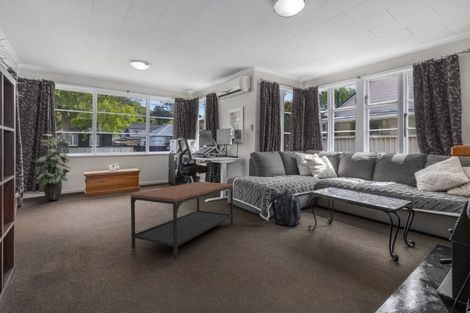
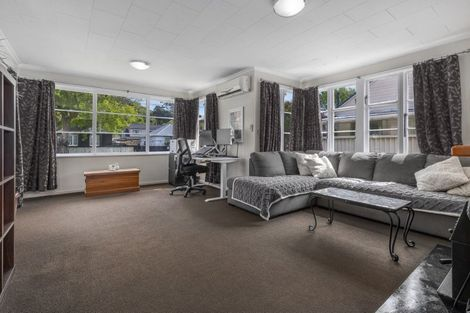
- indoor plant (51, 167)
- coffee table (189, 213)
- backpack (286, 205)
